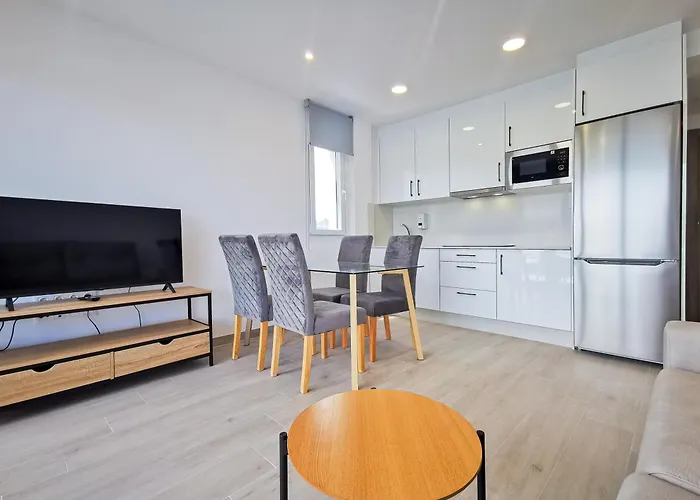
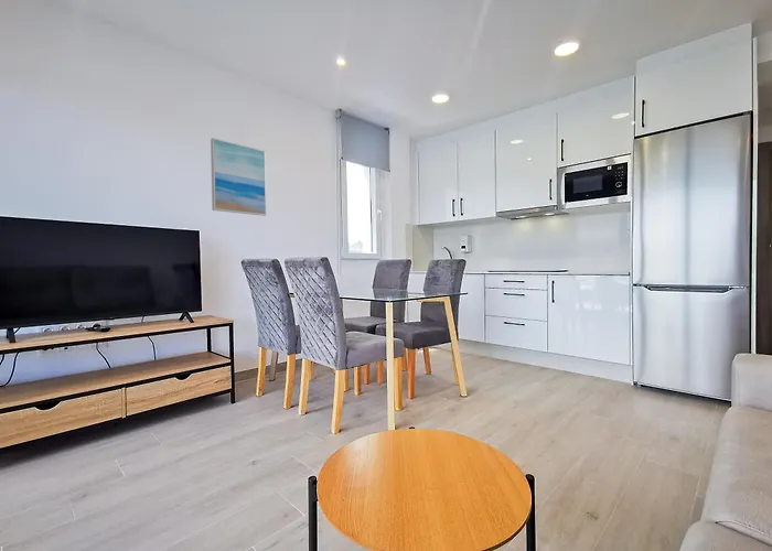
+ wall art (239, 179)
